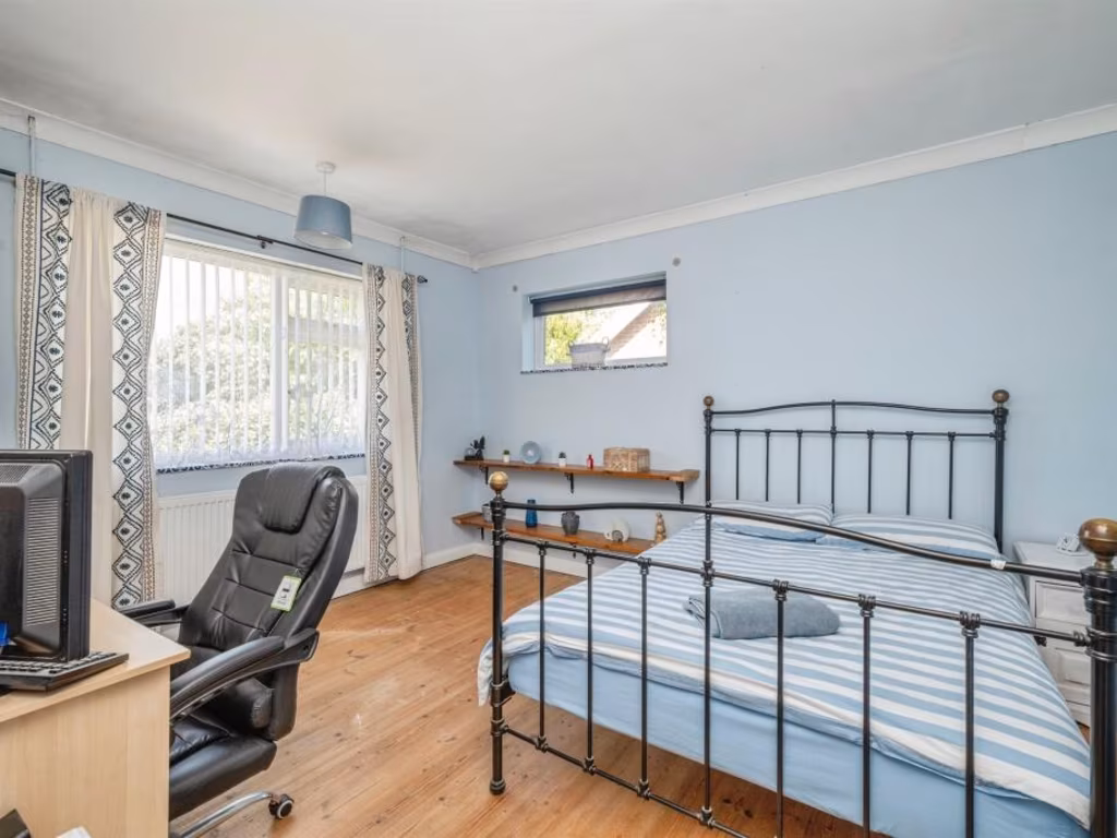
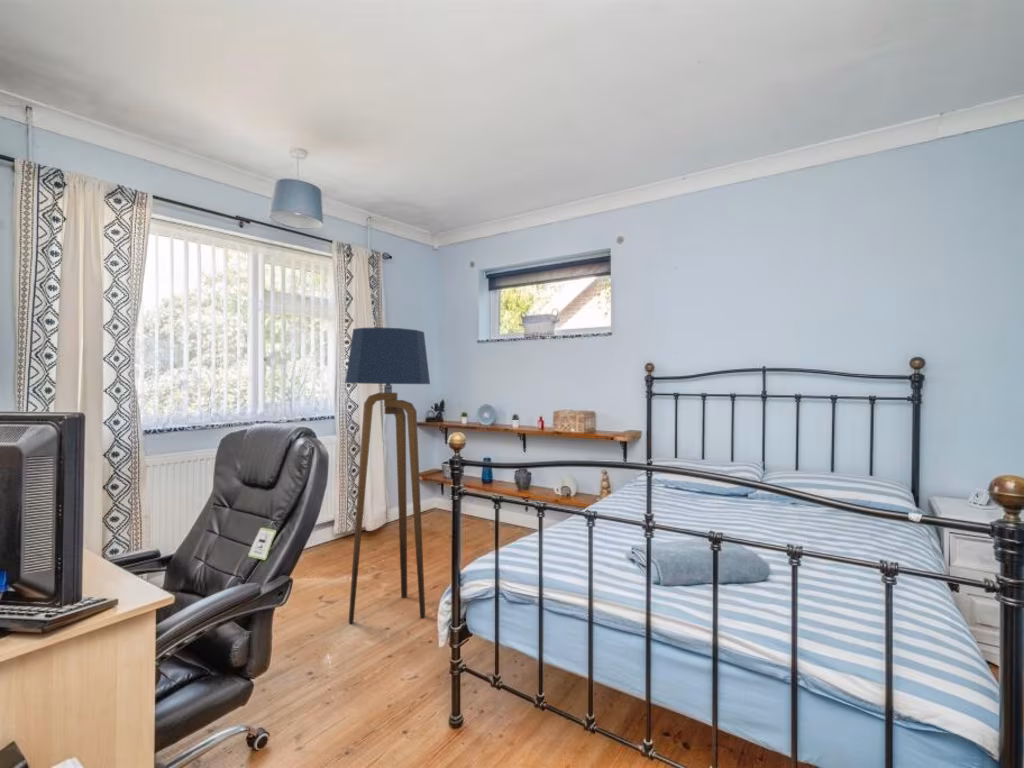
+ floor lamp (397, 472)
